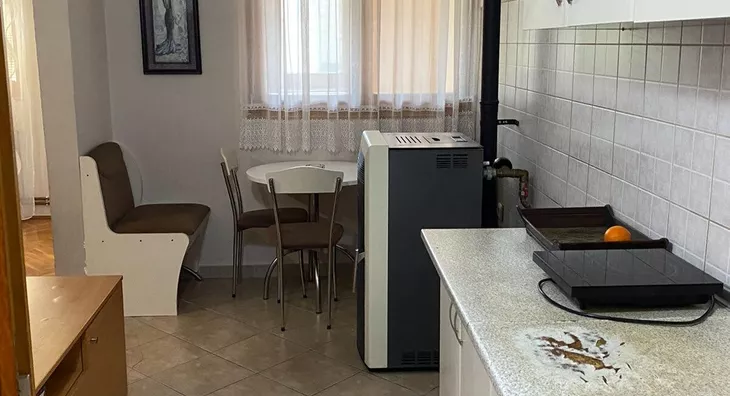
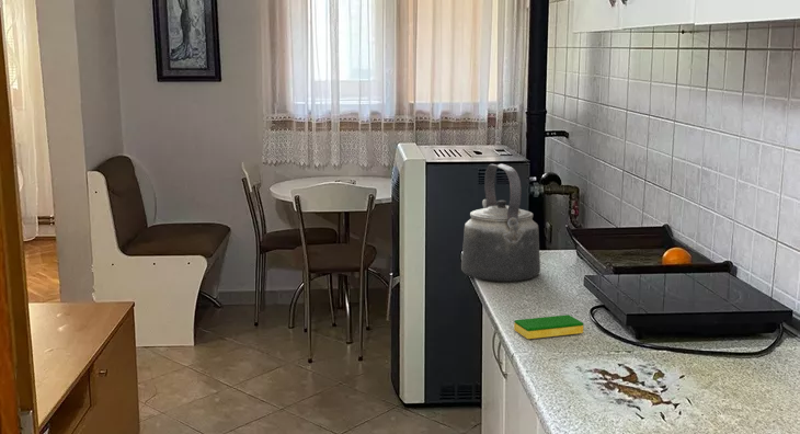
+ kettle (499, 218)
+ dish sponge (548, 327)
